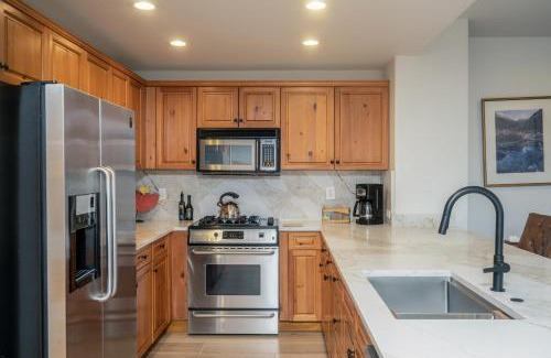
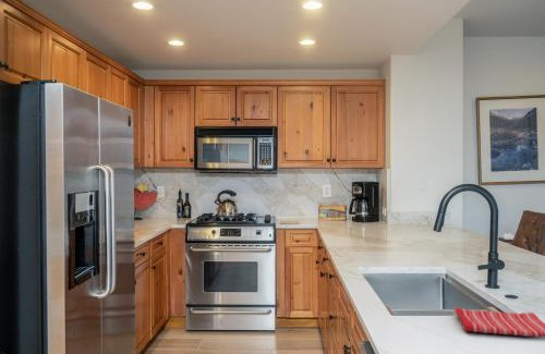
+ dish towel (500, 321)
